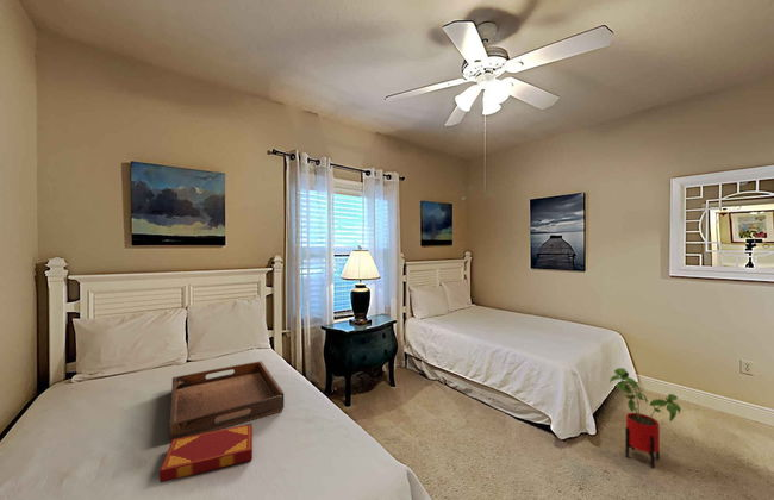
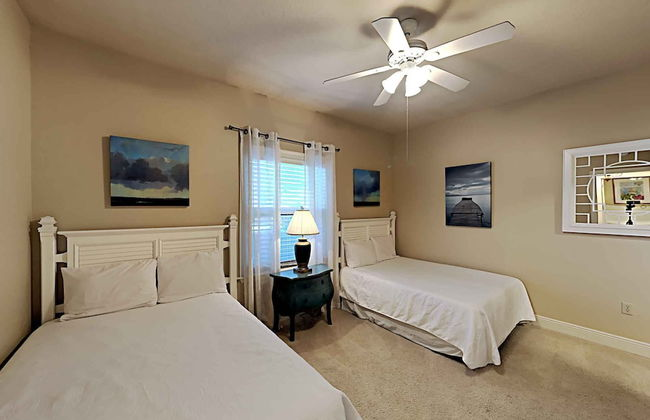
- serving tray (225, 393)
- house plant (637, 413)
- hardback book (211, 449)
